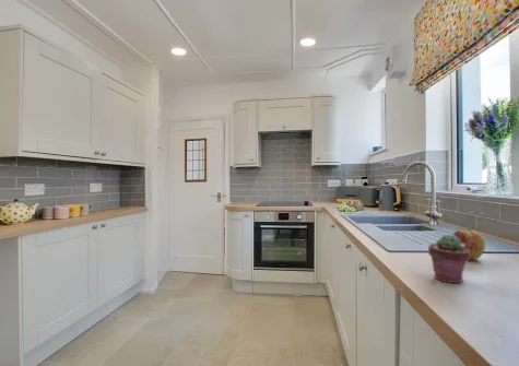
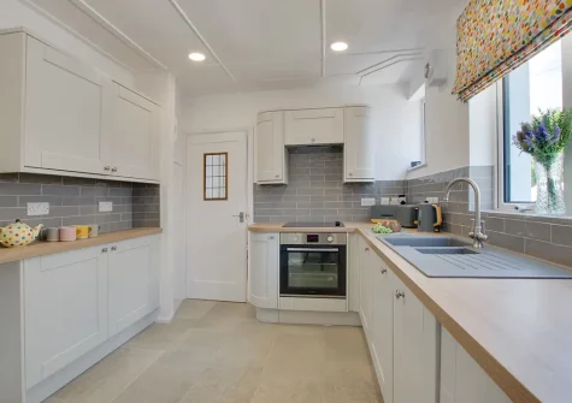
- apple (468, 244)
- potted succulent (448, 257)
